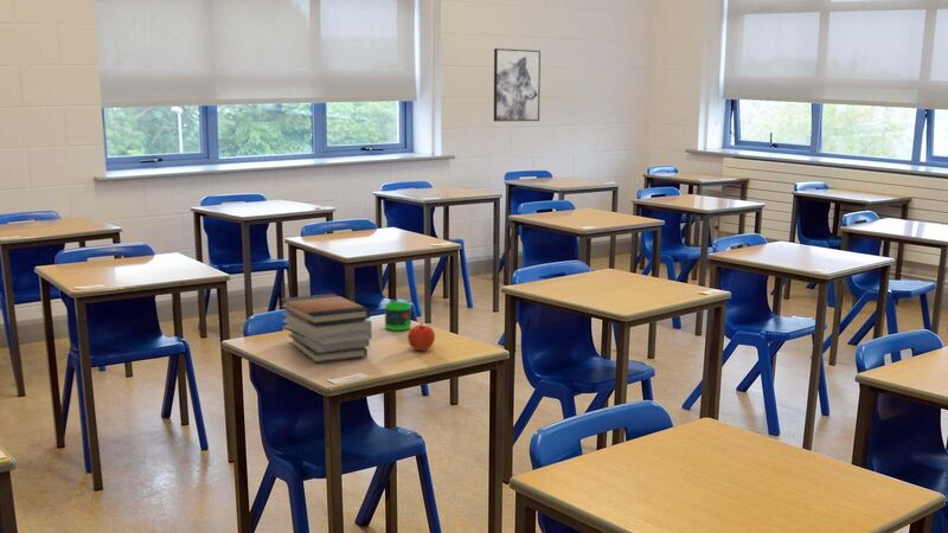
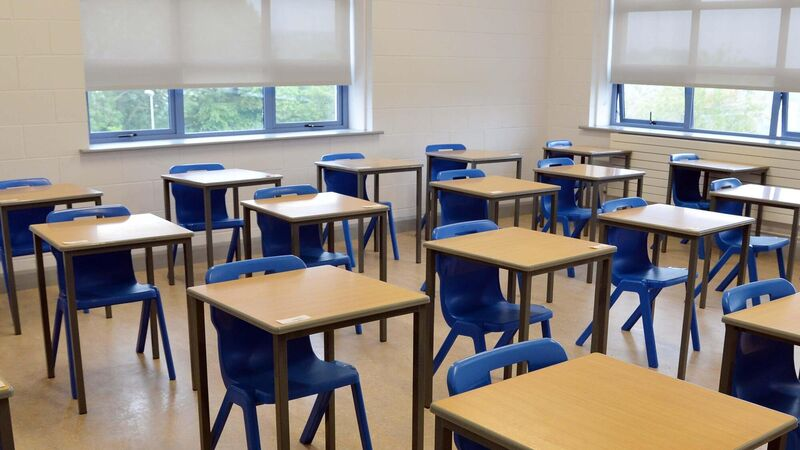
- book stack (326, 327)
- apple (421, 335)
- wall art (517, 85)
- mug (396, 314)
